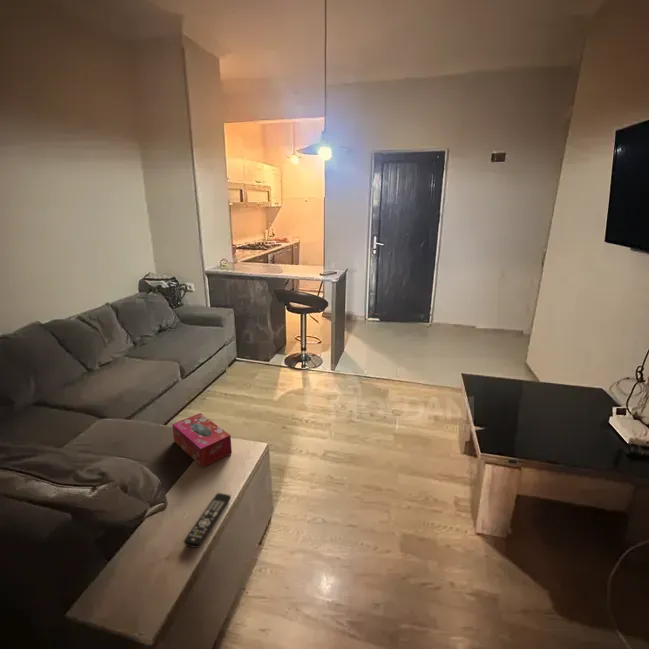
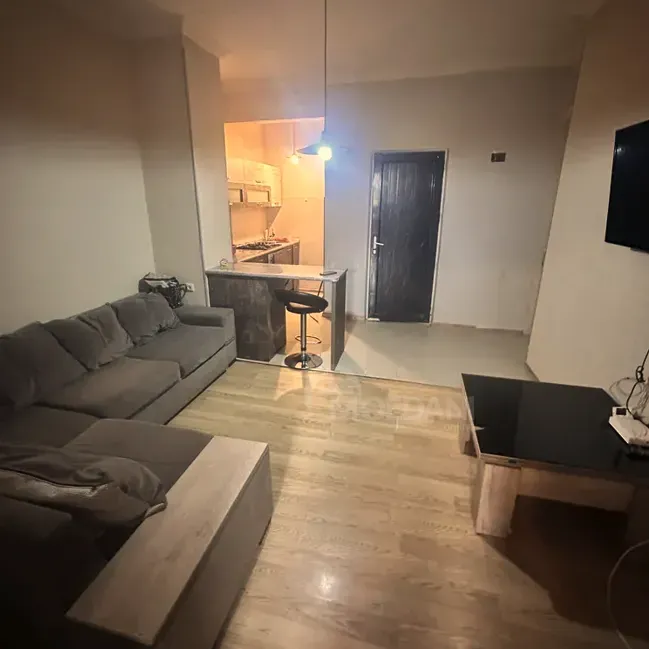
- remote control (209, 518)
- tissue box (201, 438)
